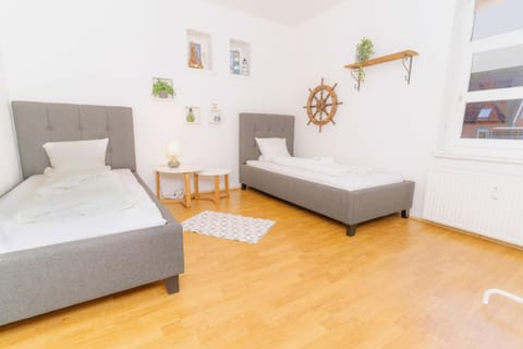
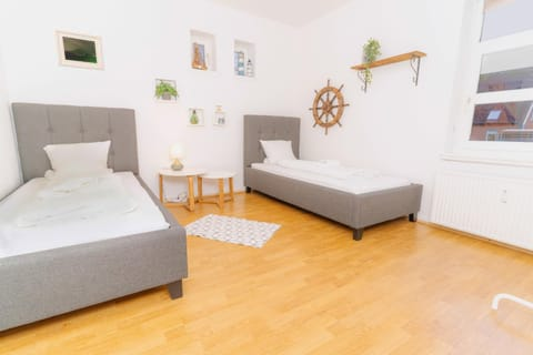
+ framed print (80, 50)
